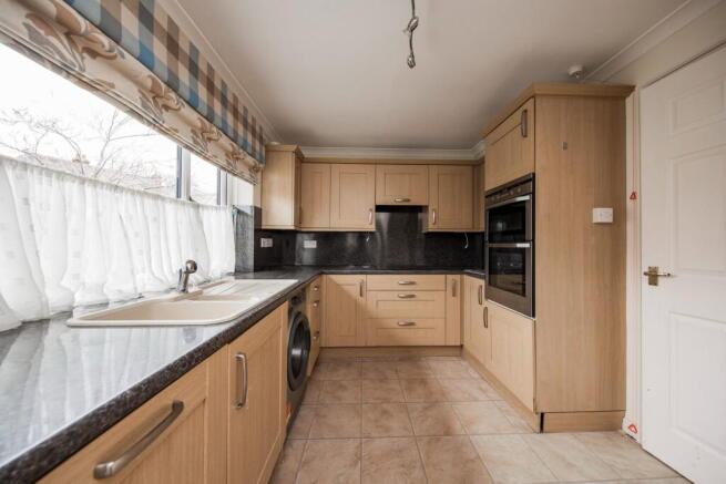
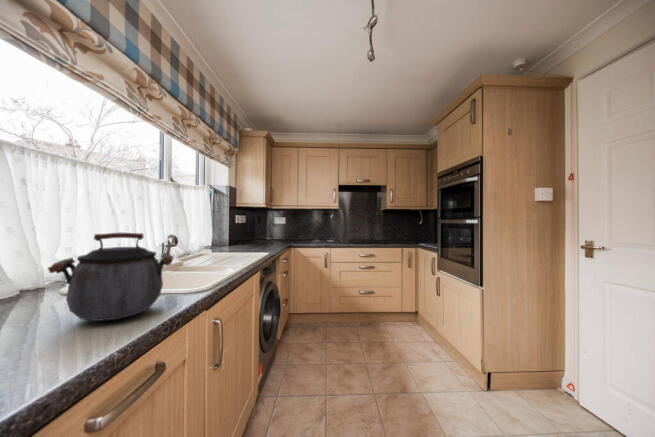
+ kettle (119, 274)
